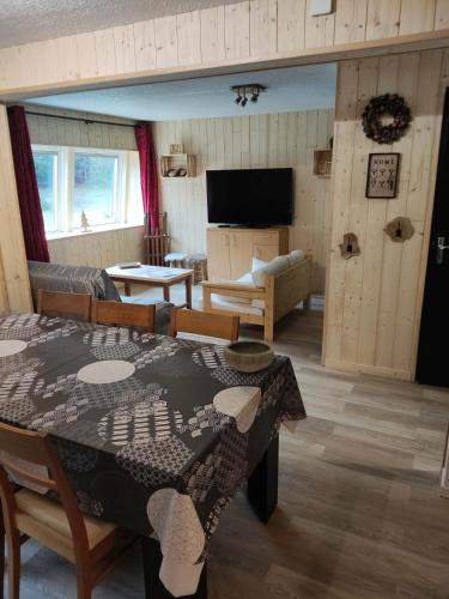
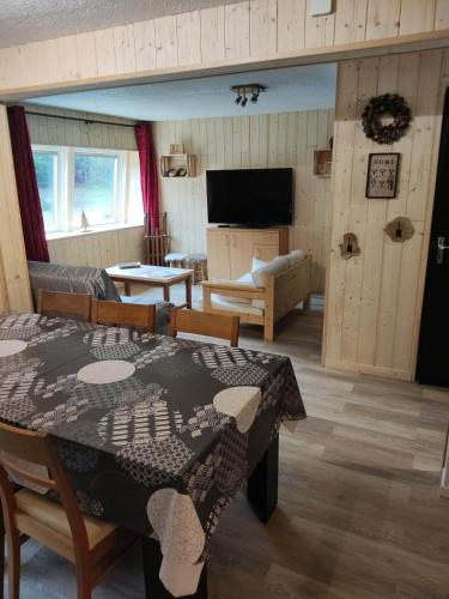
- bowl (249, 357)
